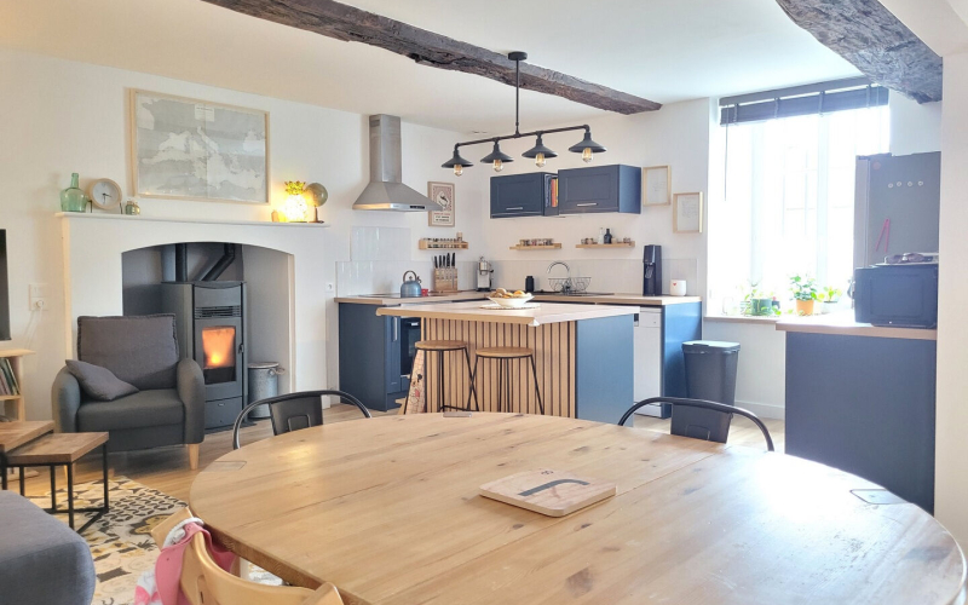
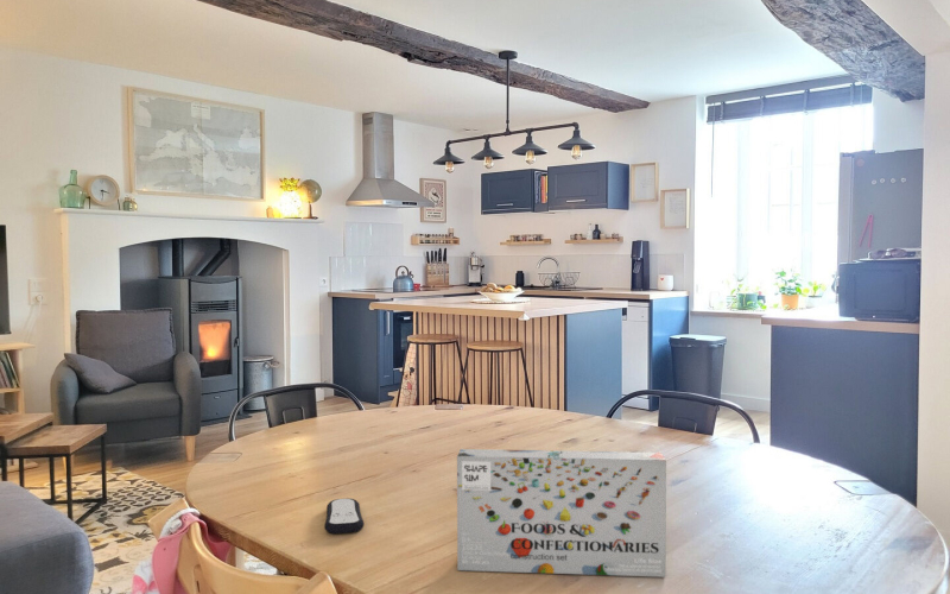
+ remote control (343, 514)
+ board game (559, 511)
